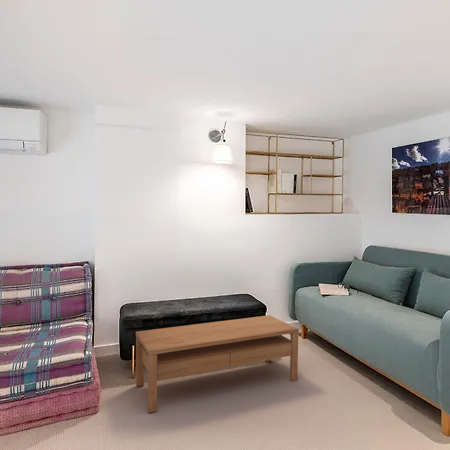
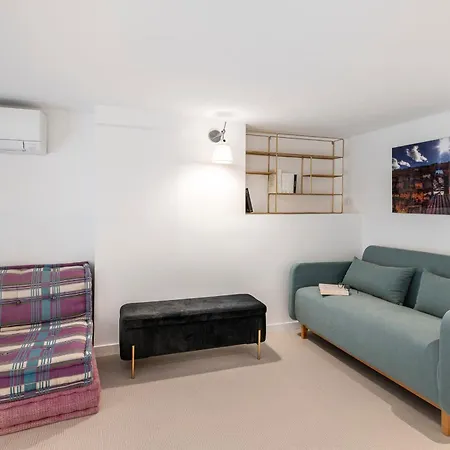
- coffee table (218, 356)
